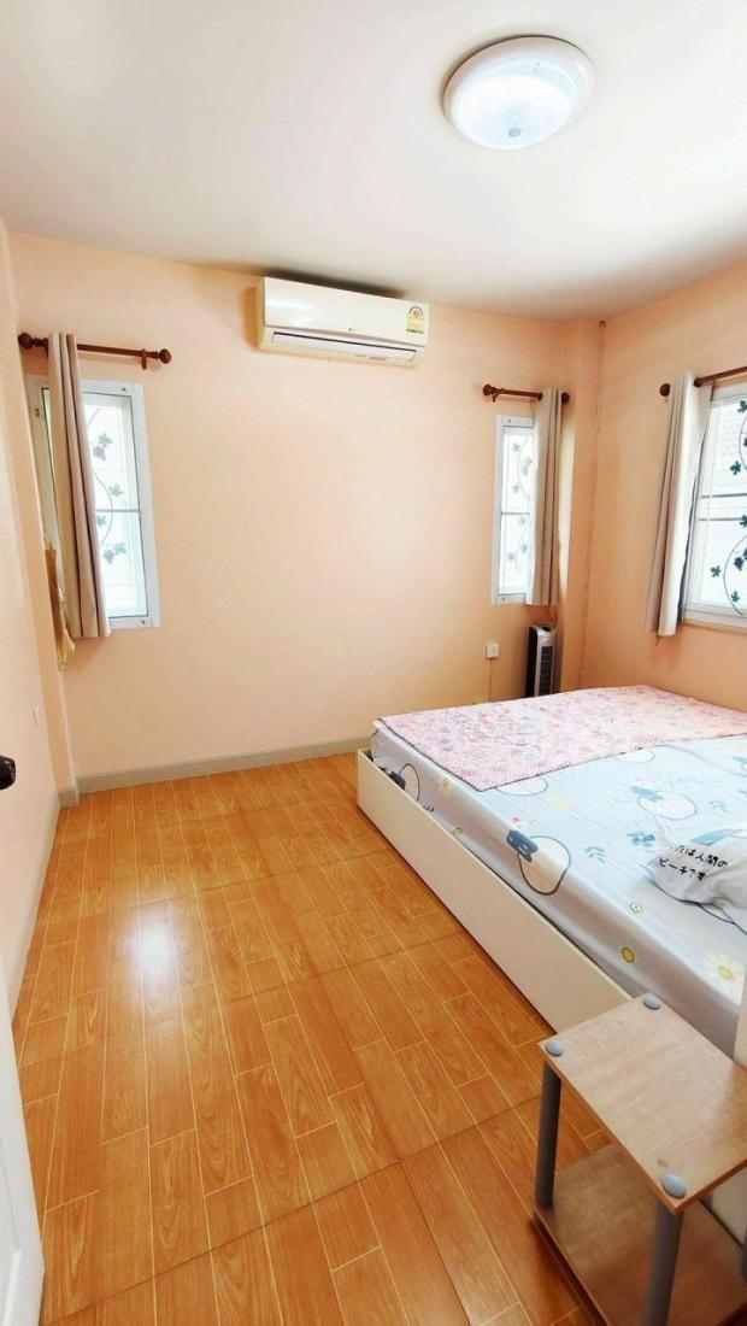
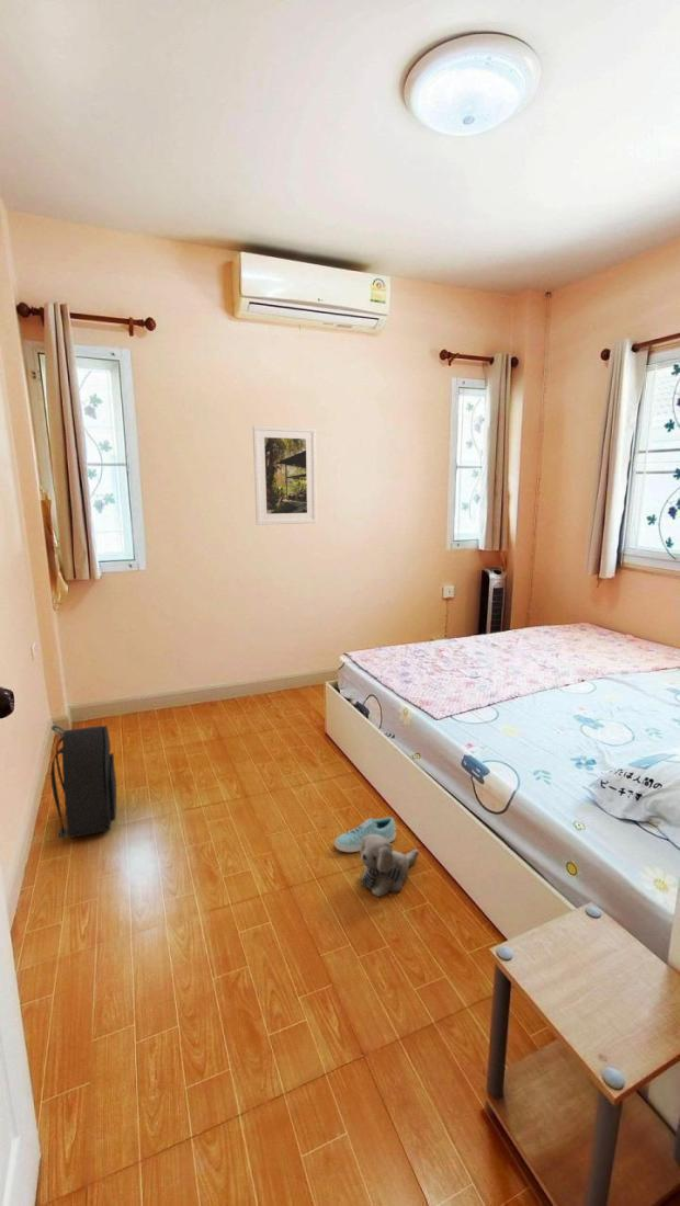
+ backpack (84, 773)
+ sneaker (364, 830)
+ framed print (285, 476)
+ plush toy (393, 855)
